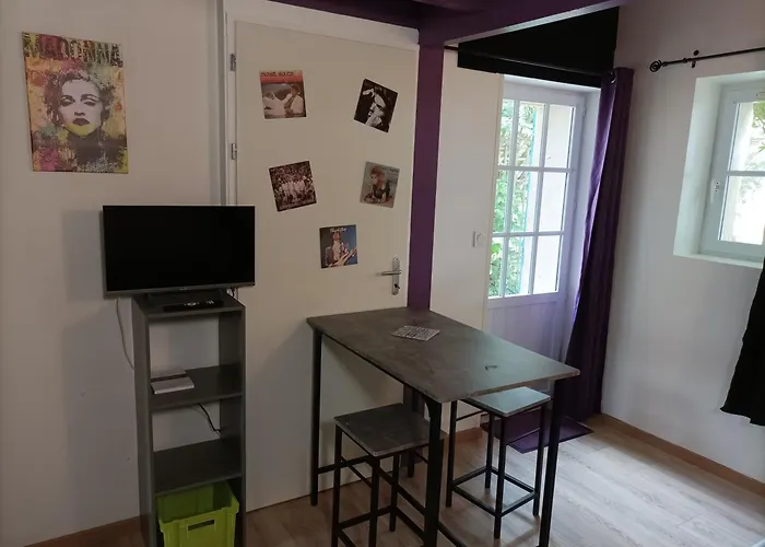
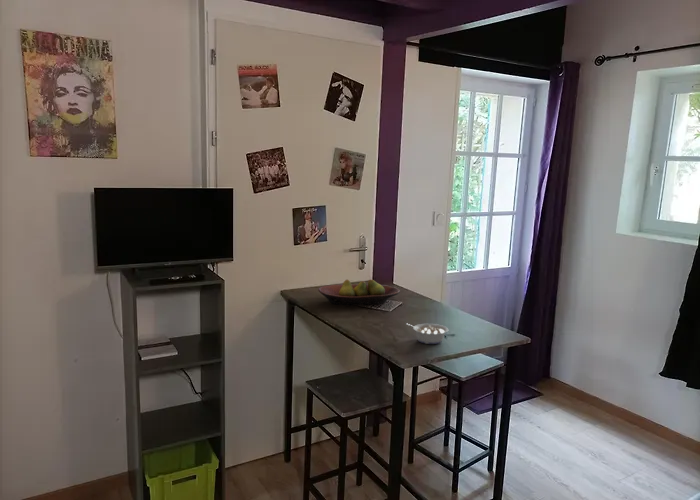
+ legume (429, 333)
+ fruit bowl (359, 290)
